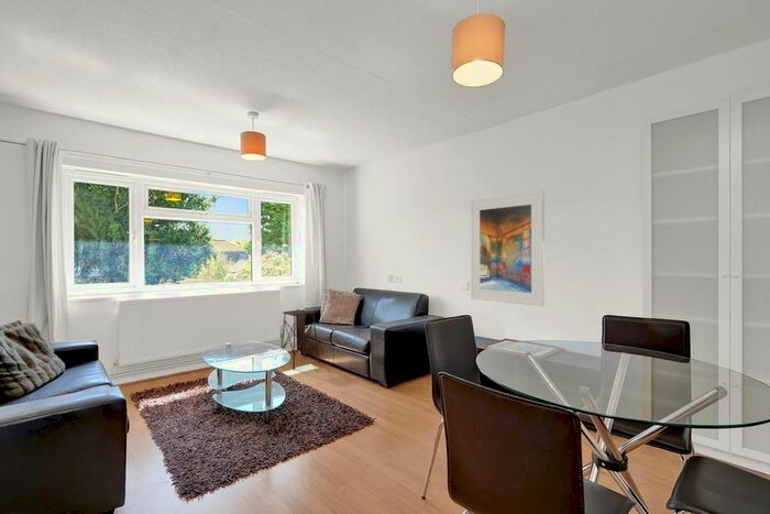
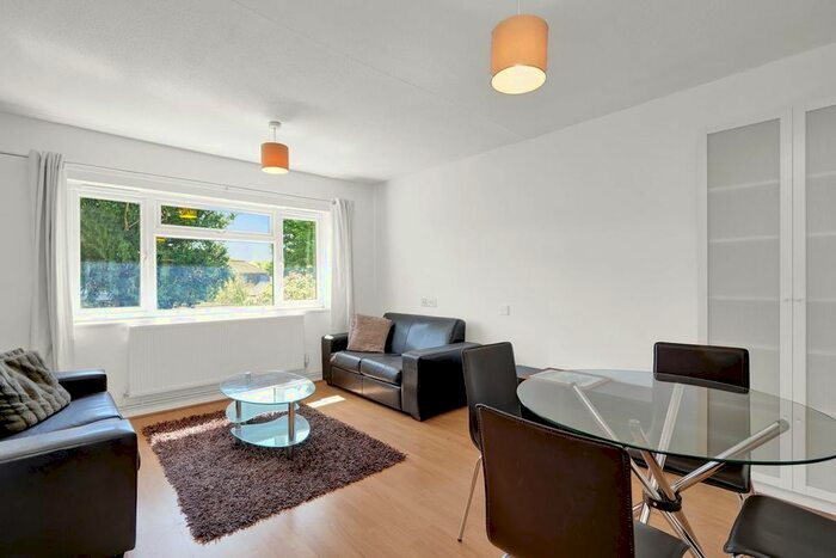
- side table (298, 338)
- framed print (504, 249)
